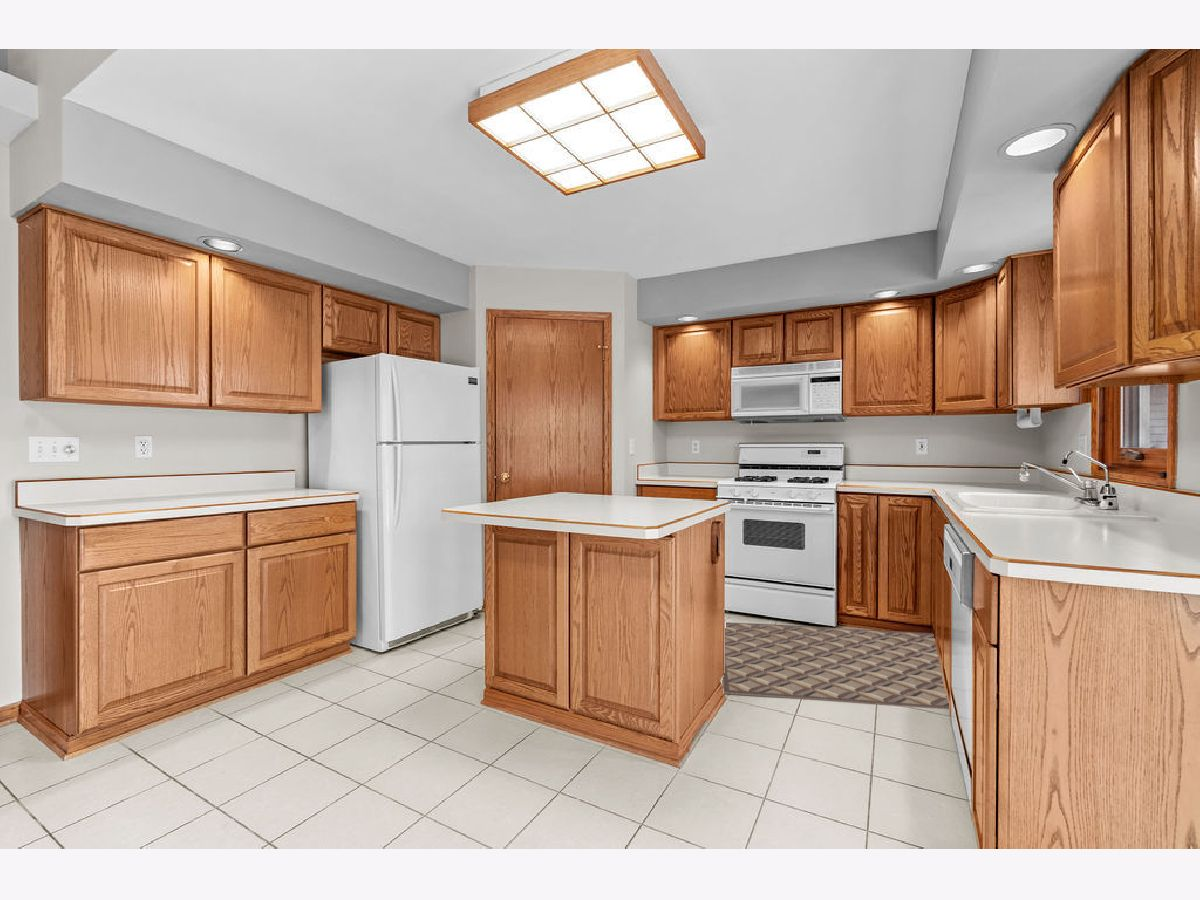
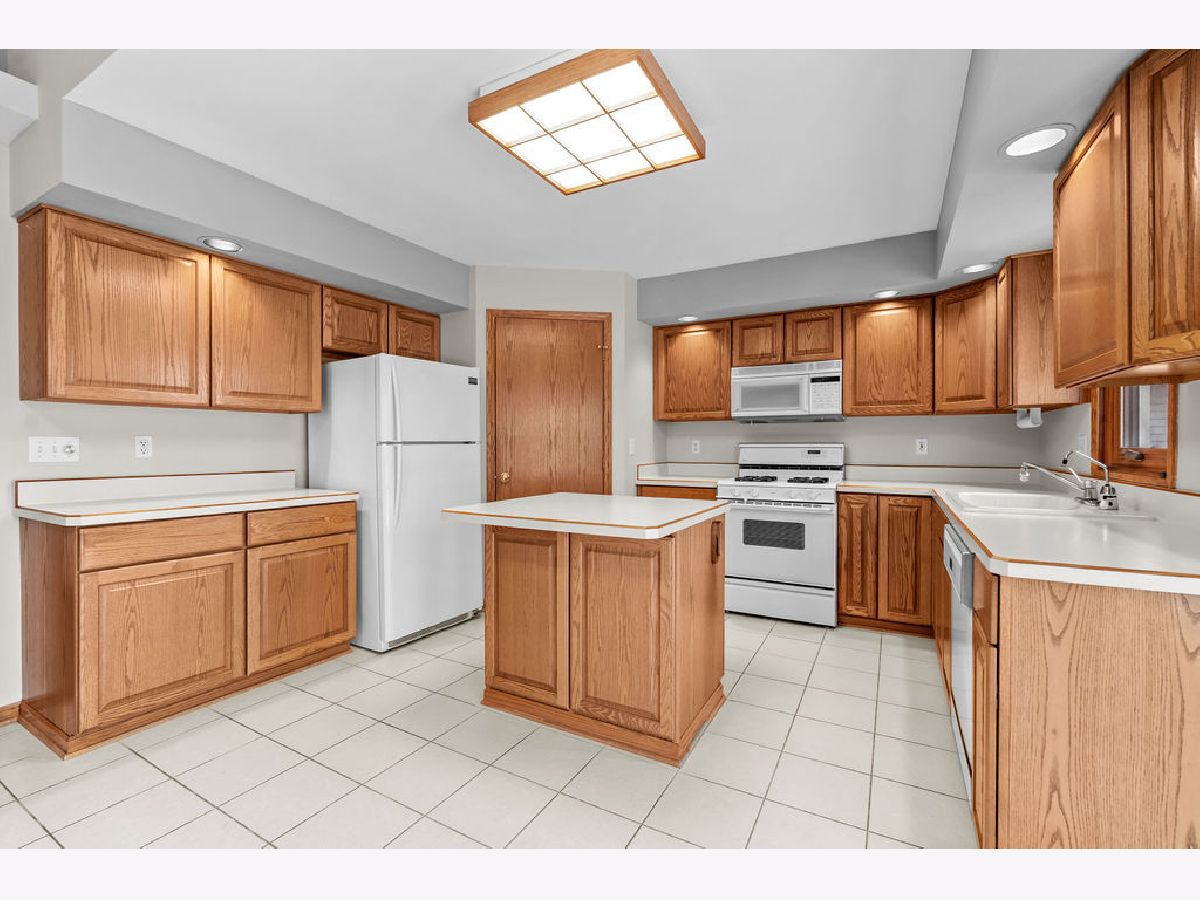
- rug (874, 661)
